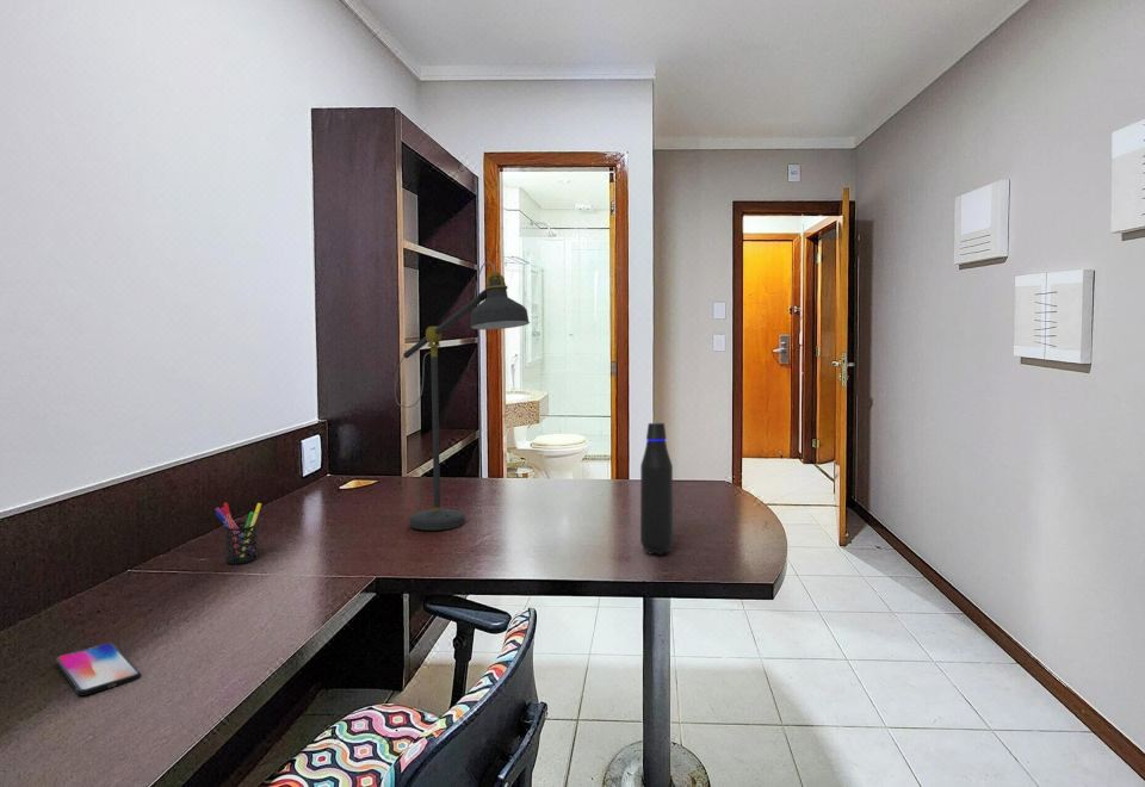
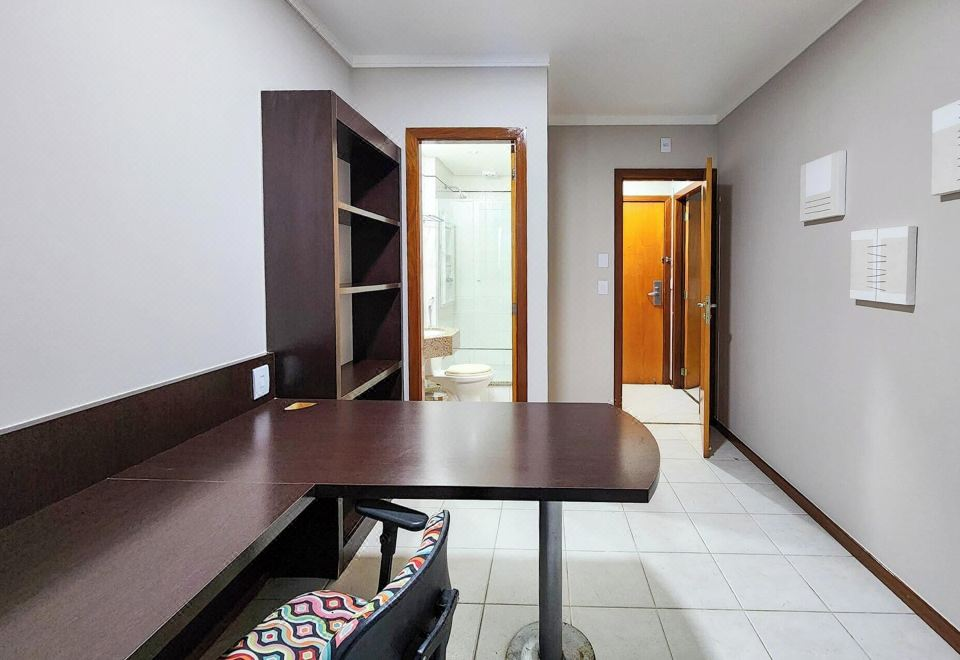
- pen holder (241, 531)
- water bottle (656, 488)
- desk lamp (437, 398)
- smartphone (97, 667)
